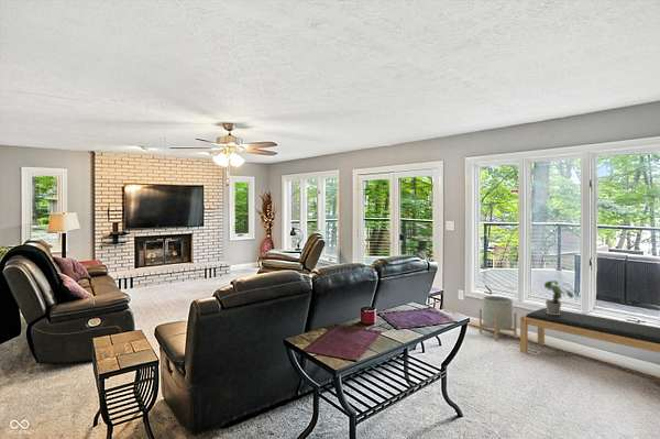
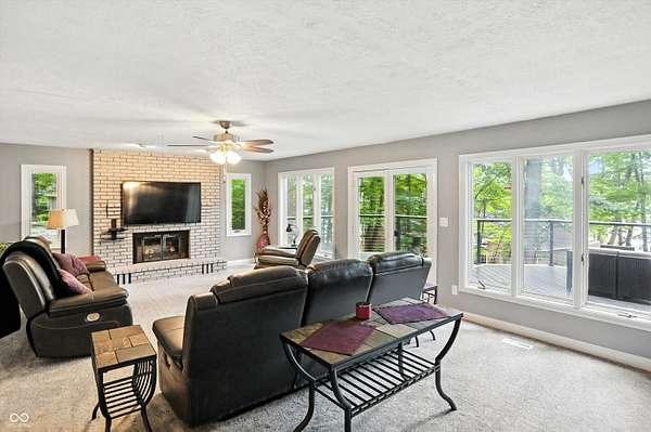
- bench (597, 339)
- planter (497, 317)
- potted plant (558, 297)
